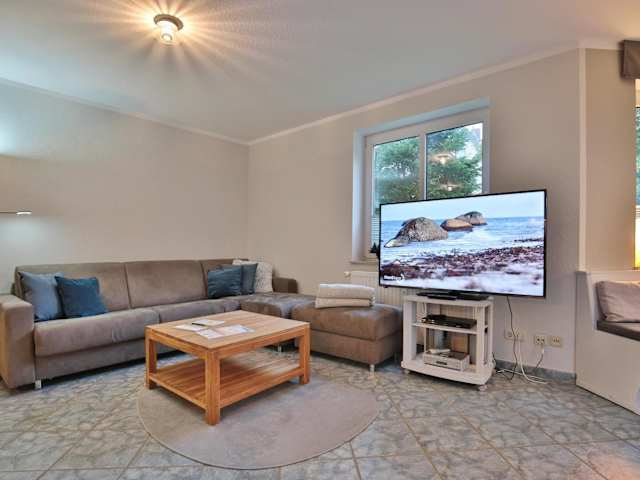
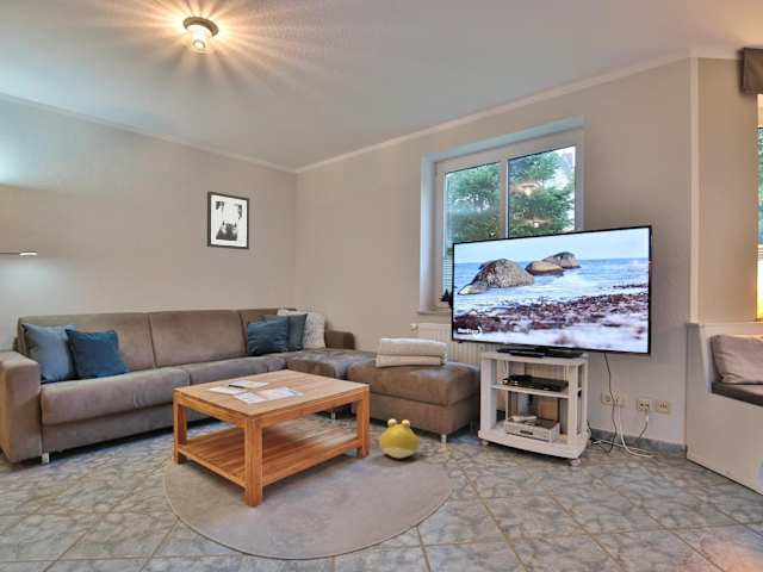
+ wall art (229, 222)
+ plush toy (398, 437)
